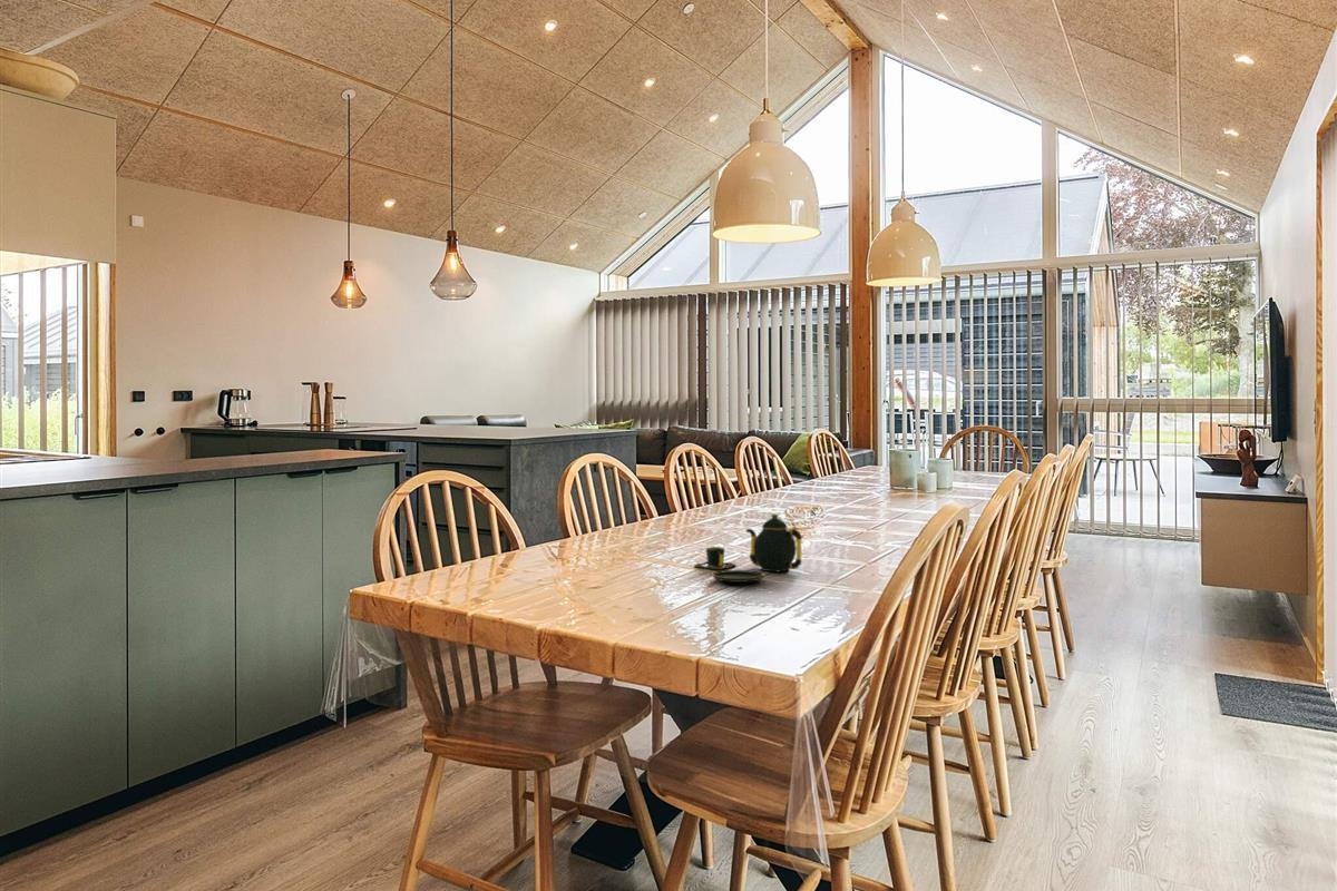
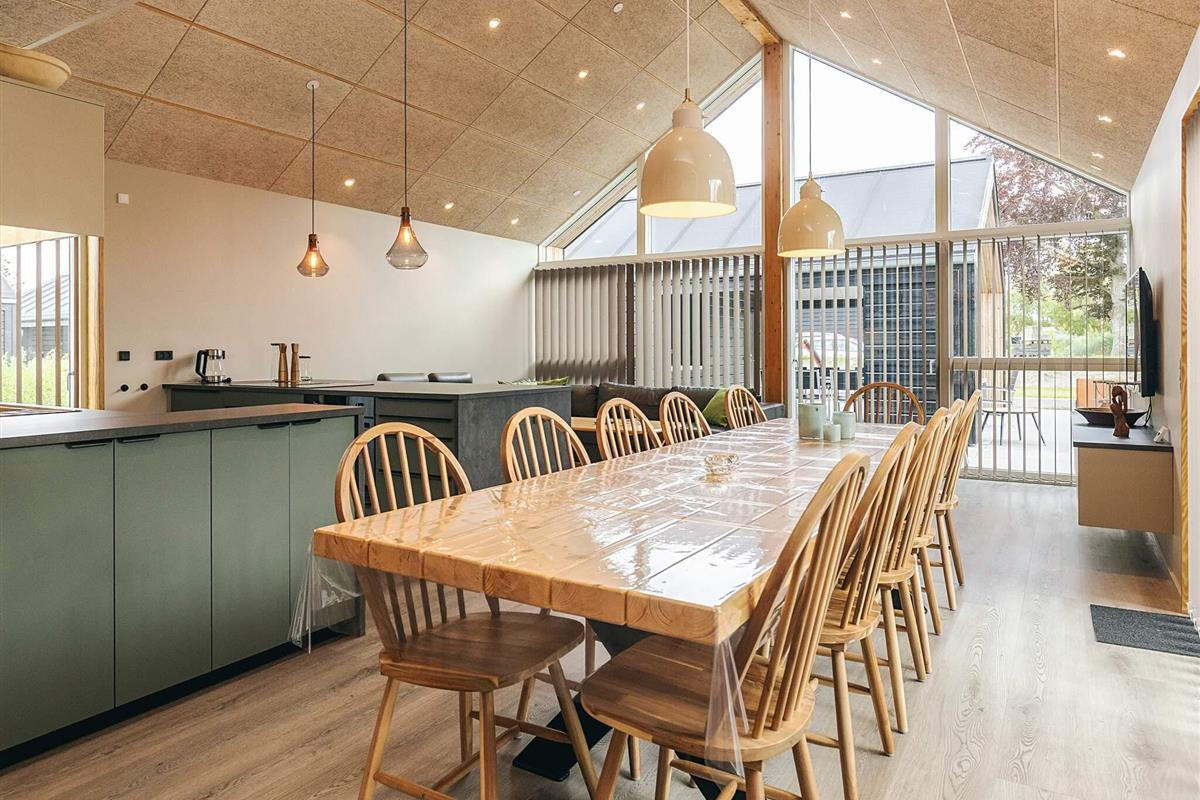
- teapot (724, 548)
